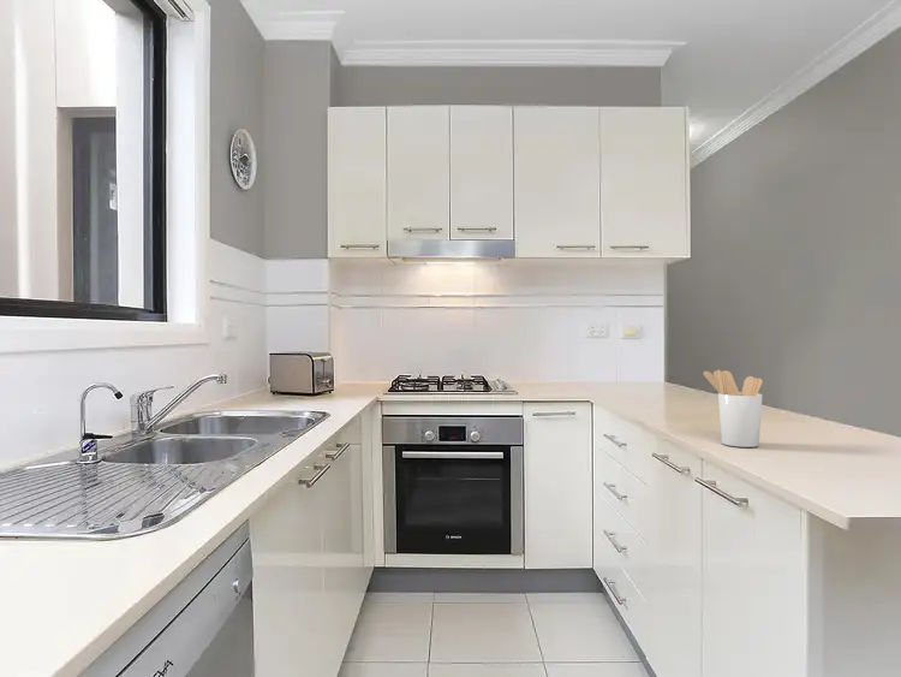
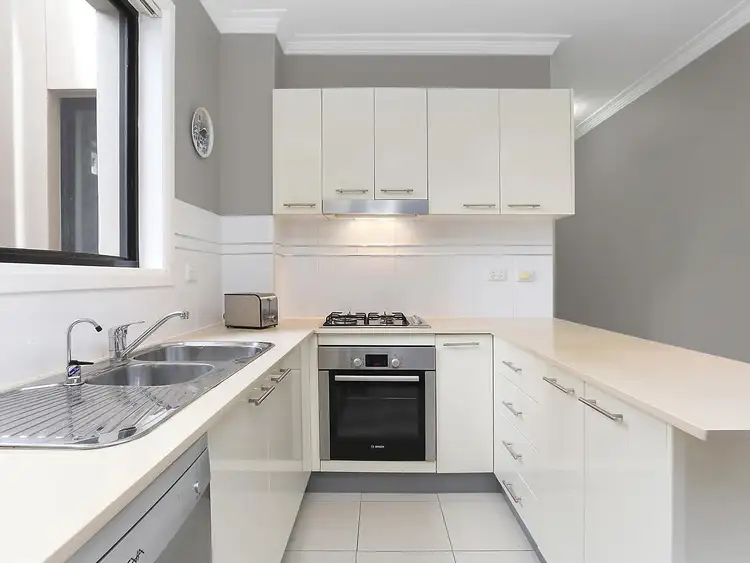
- utensil holder (732, 405)
